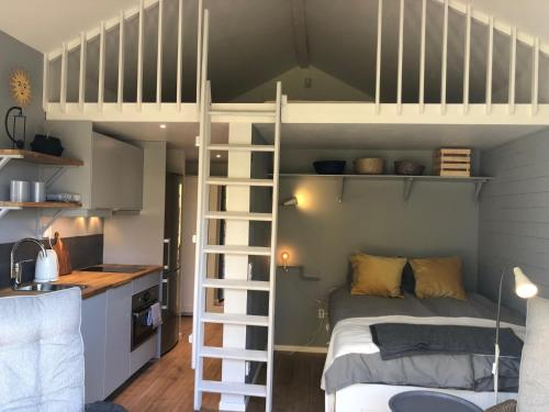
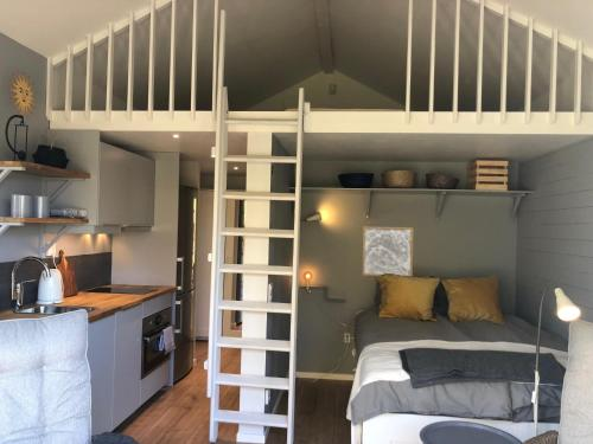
+ wall art (387, 251)
